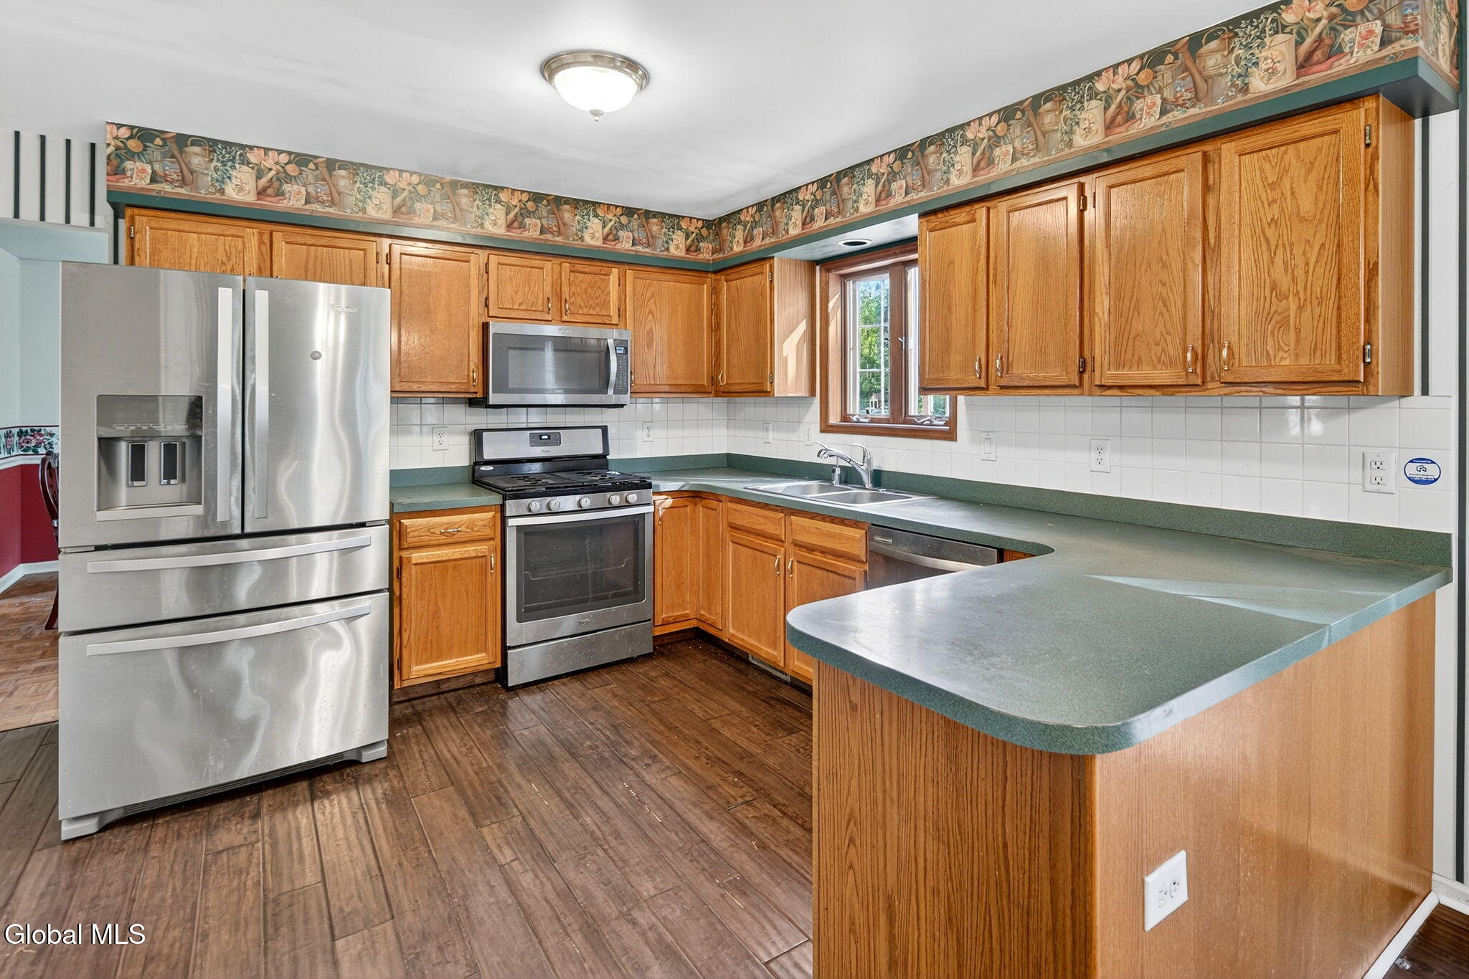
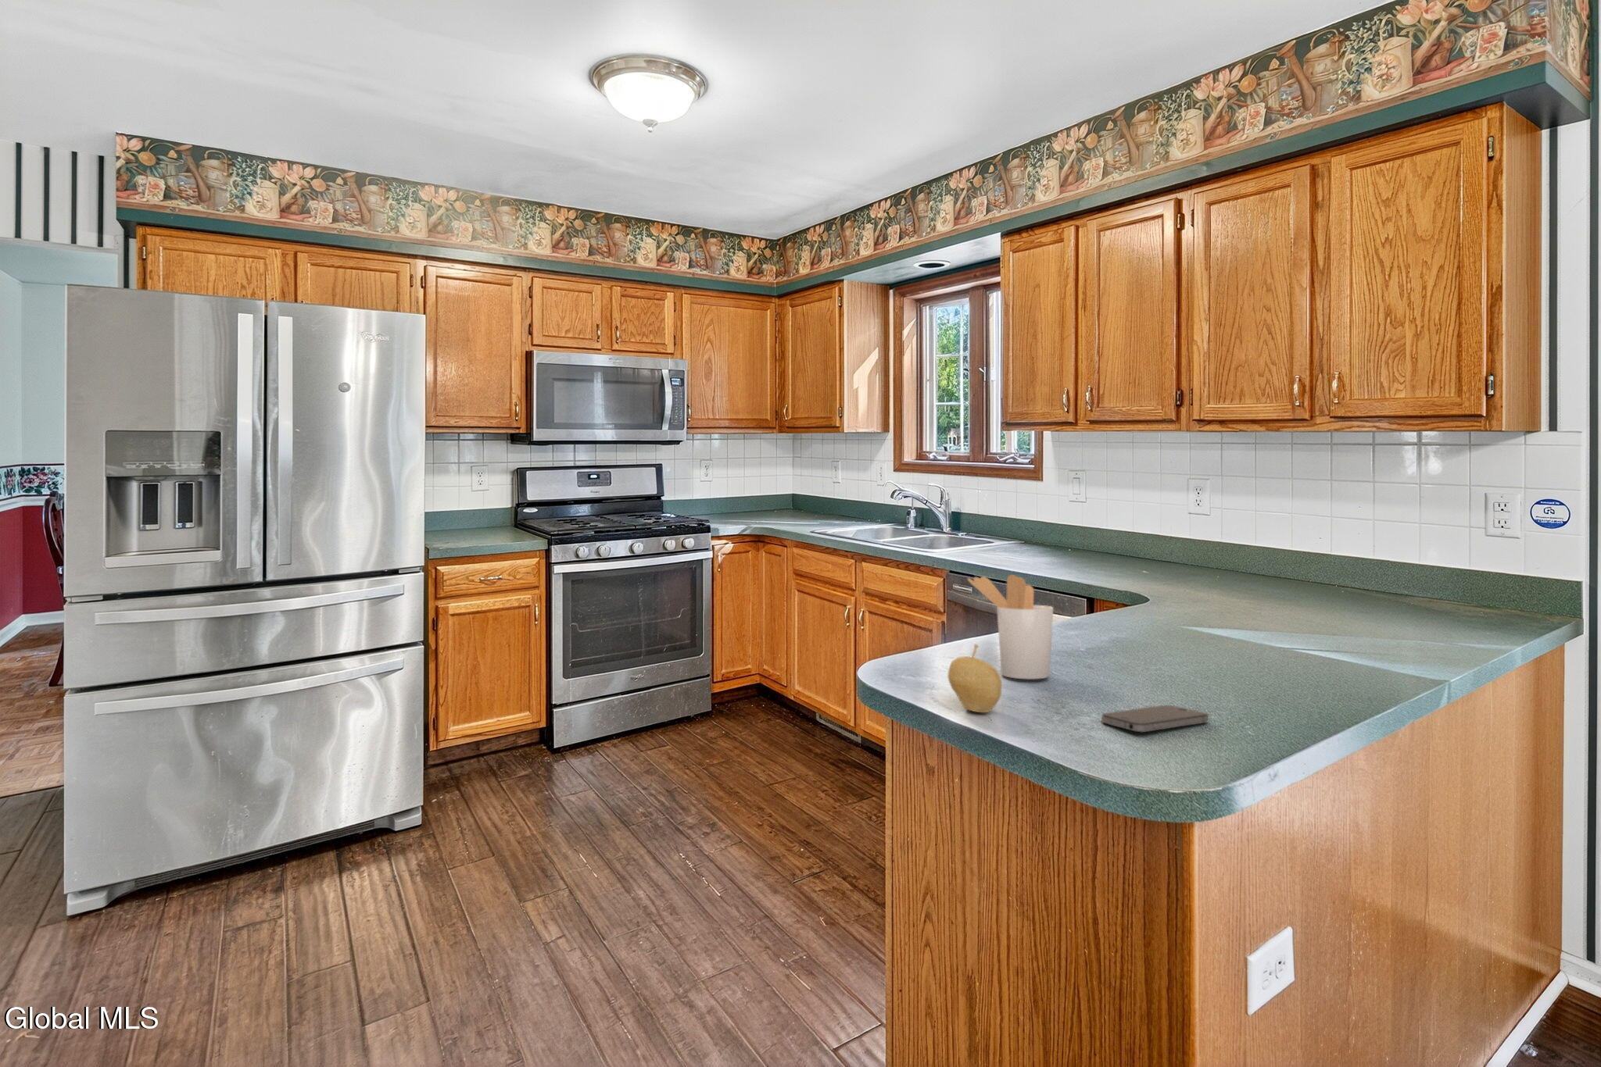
+ utensil holder (1010, 623)
+ fruit (974, 678)
+ smartphone (1154, 718)
